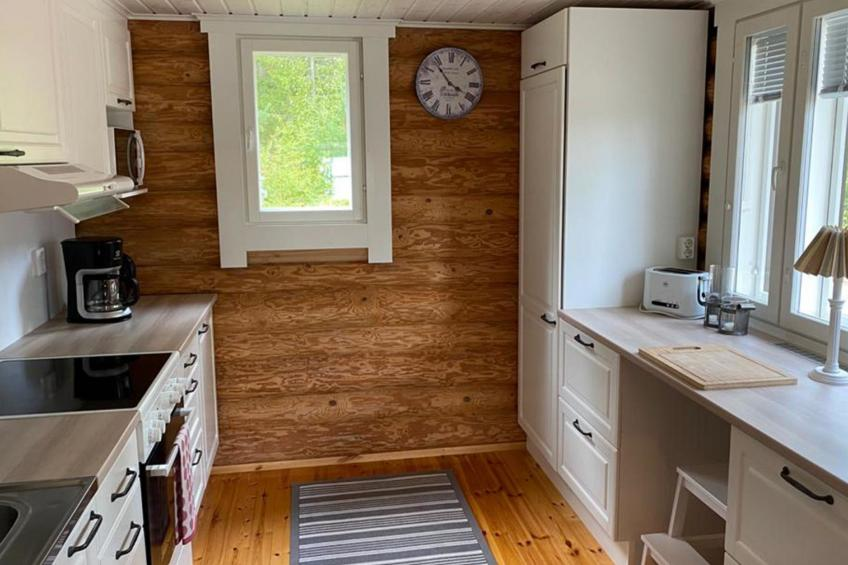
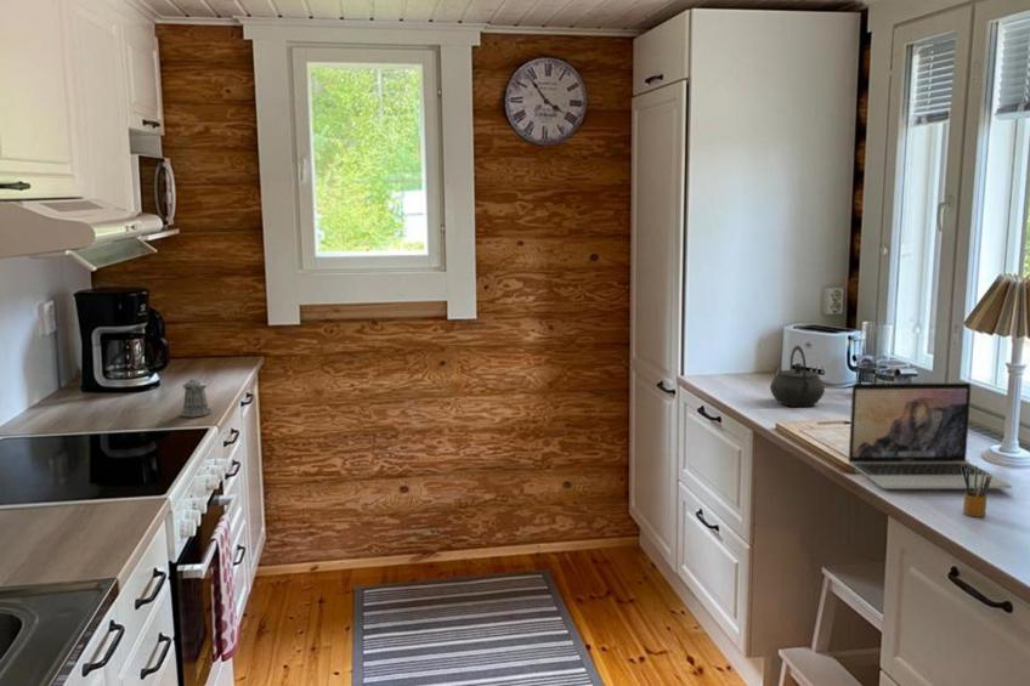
+ laptop (928, 433)
+ kettle (798, 375)
+ pencil box (974, 489)
+ pepper shaker (194, 397)
